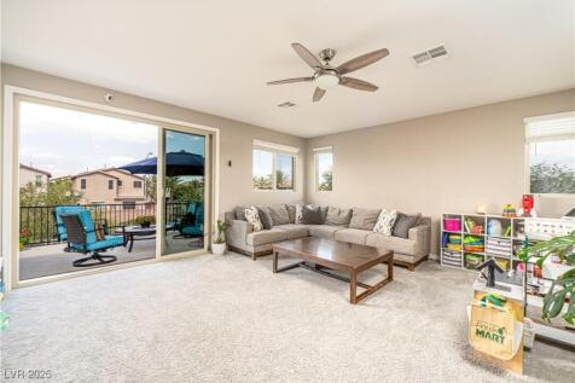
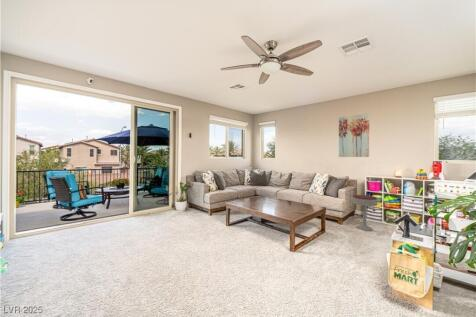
+ wall art (353, 136)
+ side table (364, 212)
